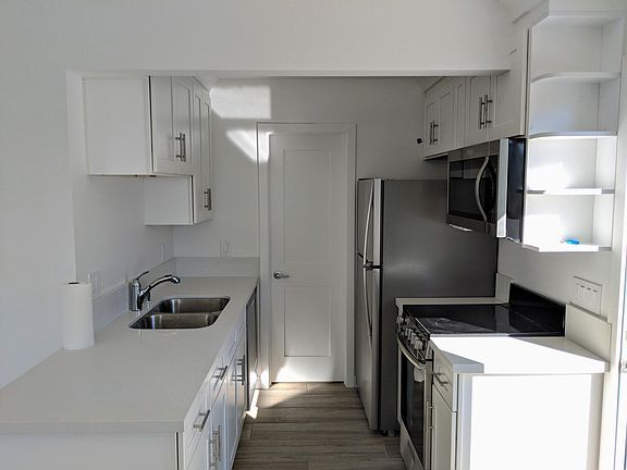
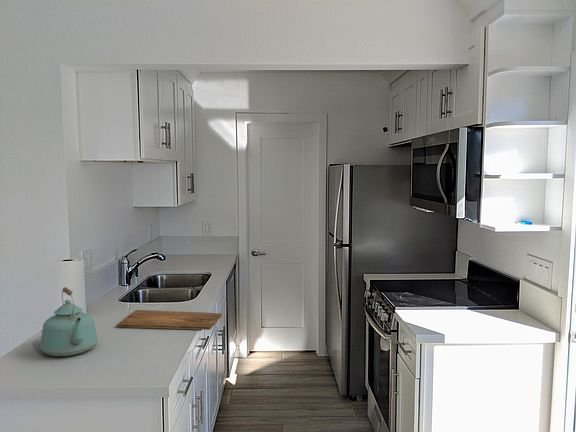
+ kettle (70, 320)
+ cutting board (171, 319)
